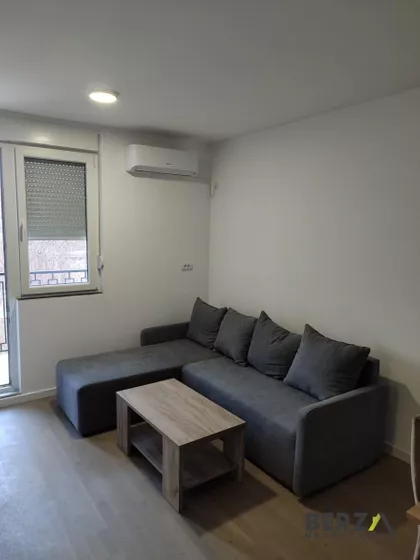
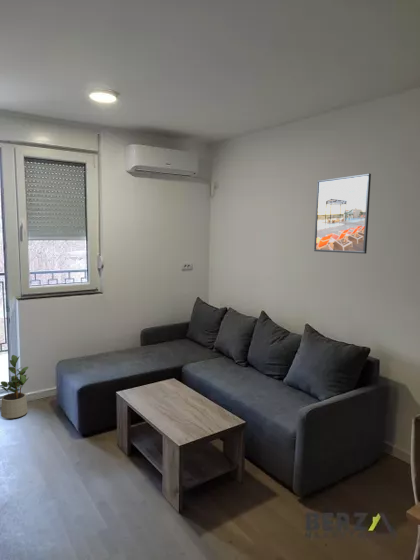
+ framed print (340, 215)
+ potted plant (15, 383)
